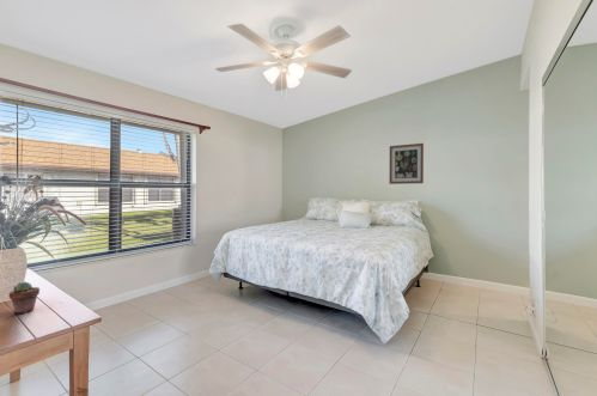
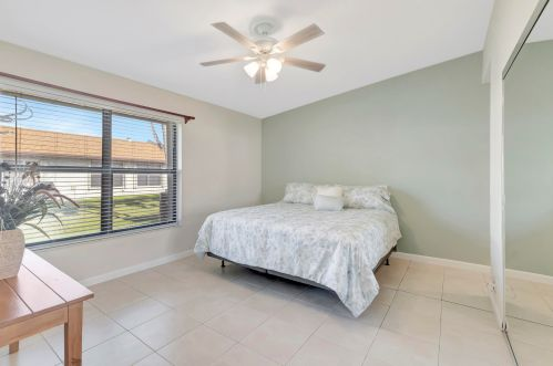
- potted succulent (24, 296)
- wall art (406, 164)
